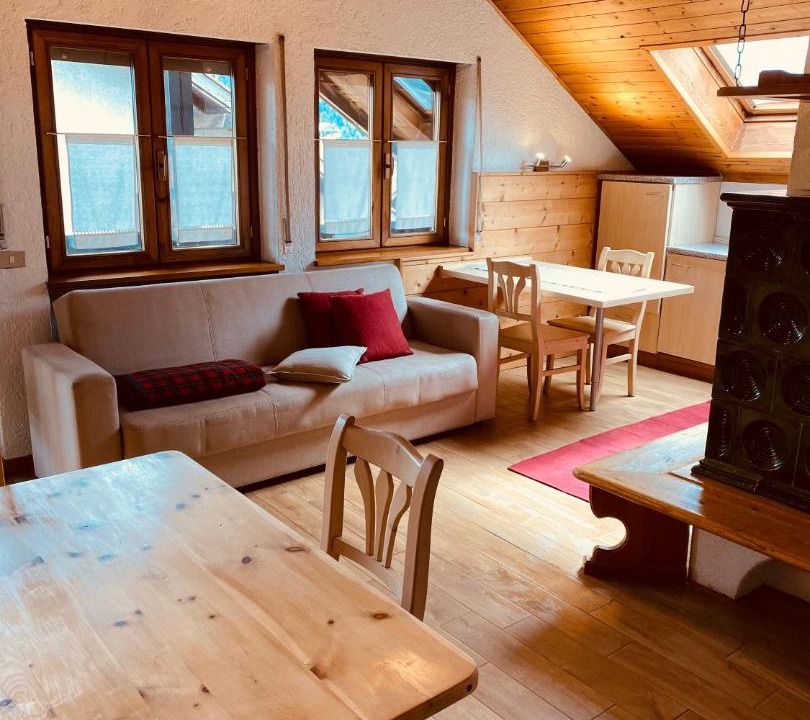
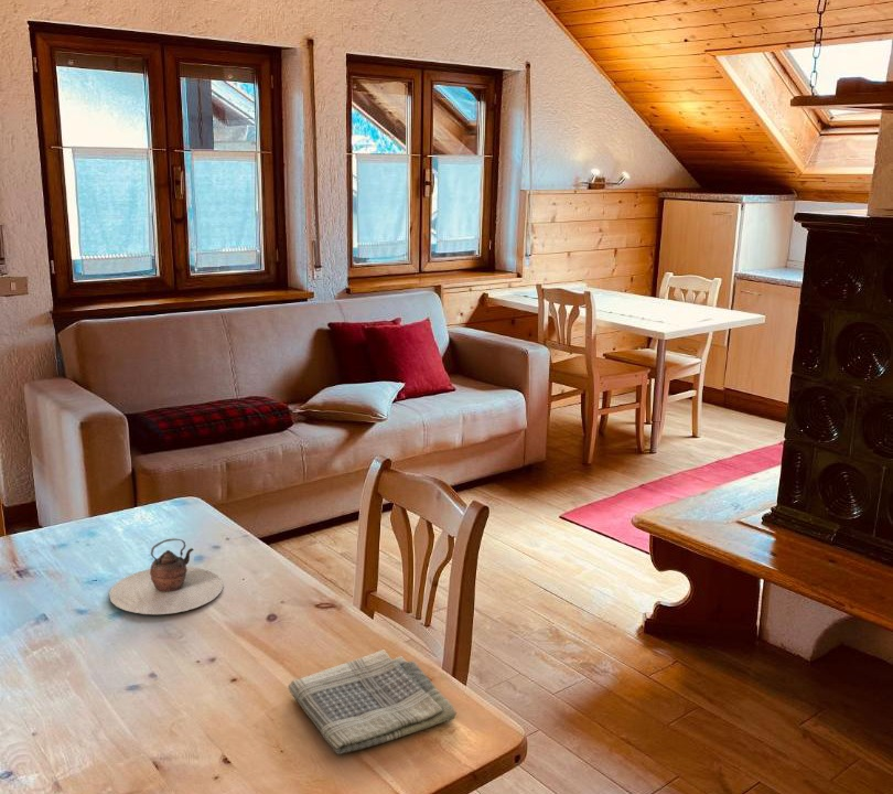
+ dish towel (372, 696)
+ teapot (165, 566)
